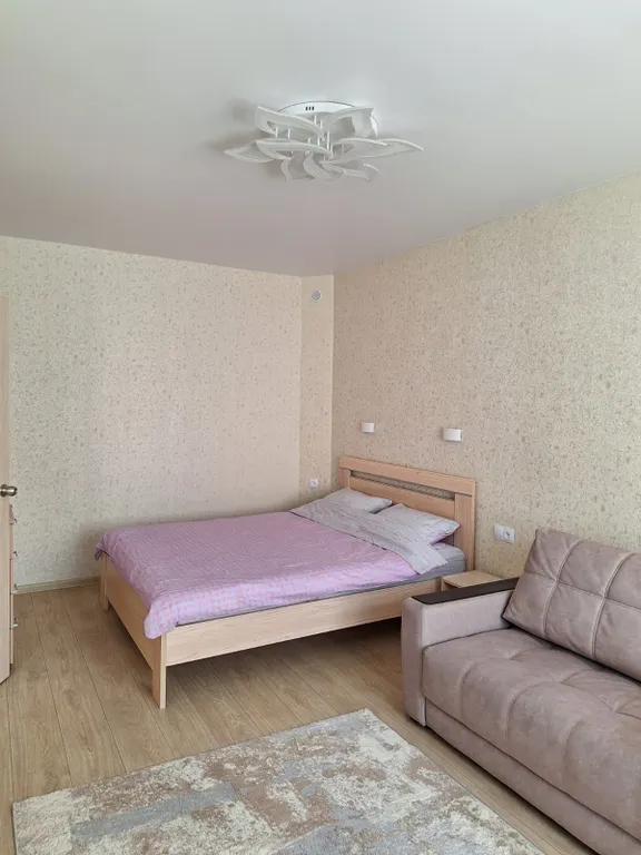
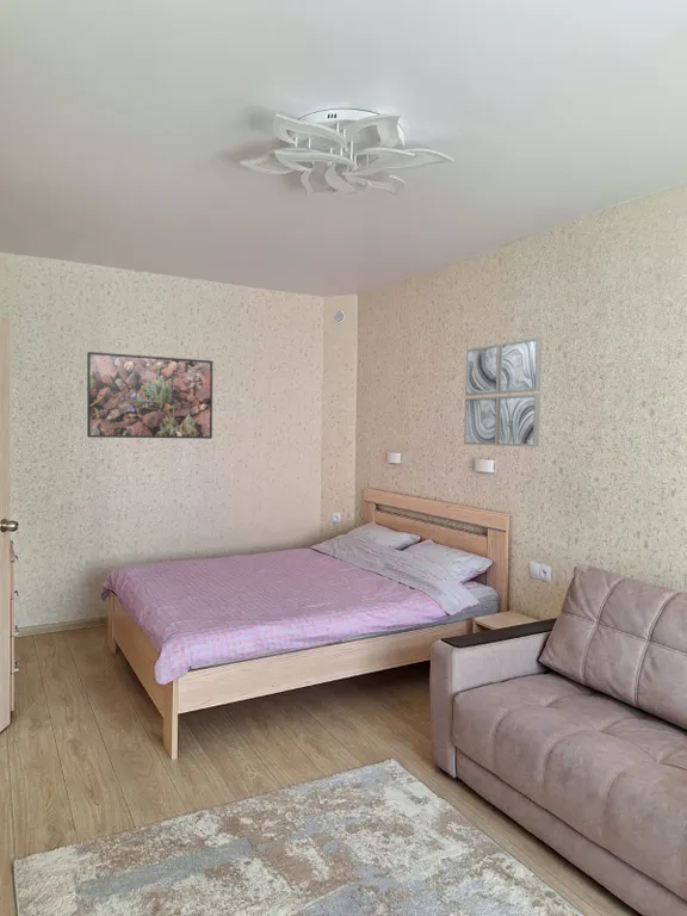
+ wall art (500, 396)
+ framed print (153, 397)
